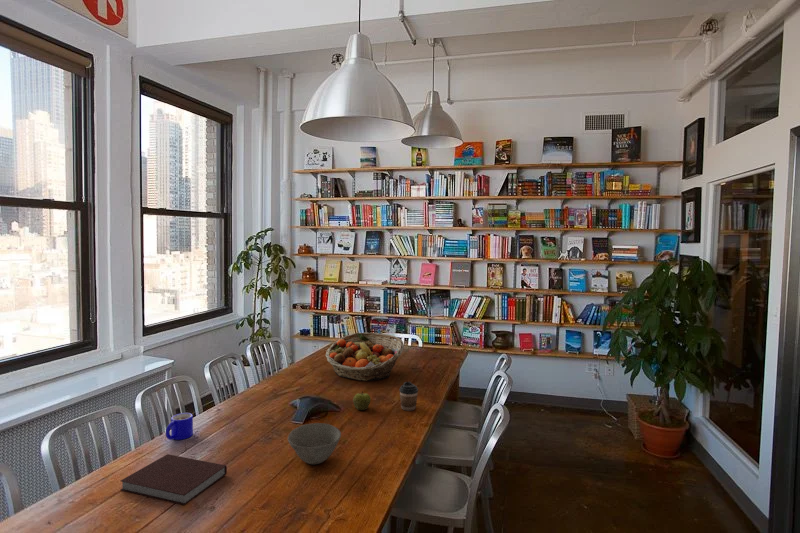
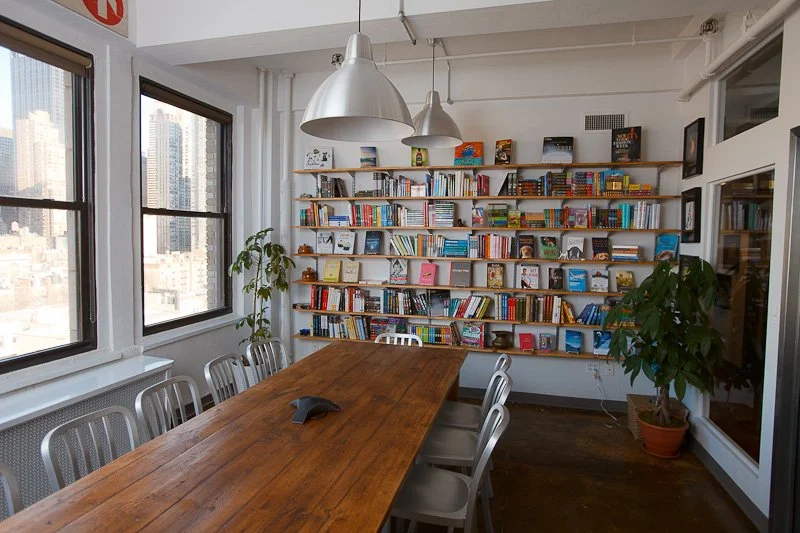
- notebook (175, 477)
- coffee cup (408, 395)
- fruit basket (364, 355)
- apple (361, 399)
- bowl (314, 447)
- mug (178, 428)
